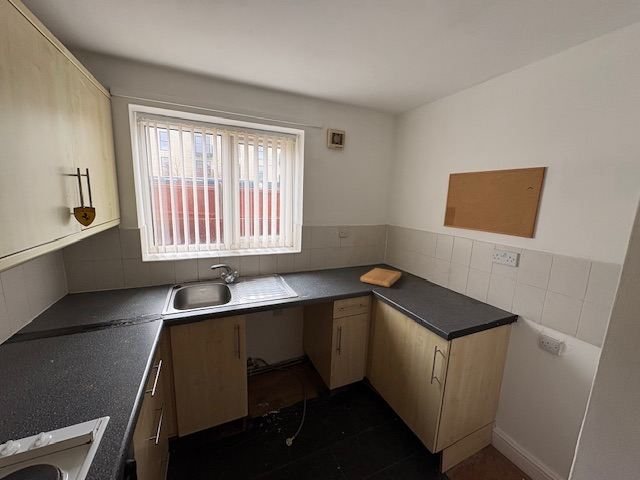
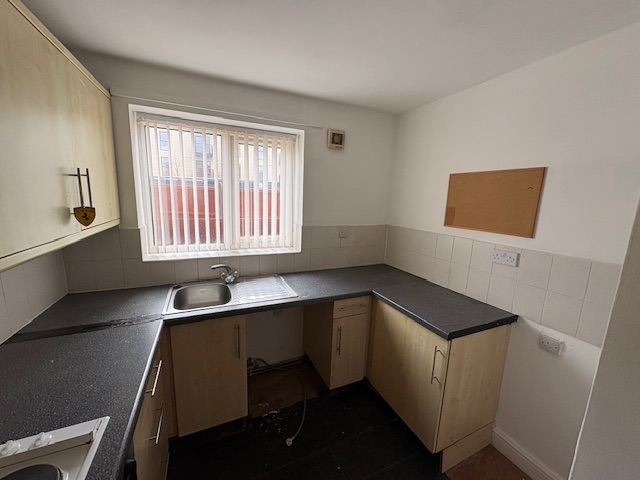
- cutting board (381, 276)
